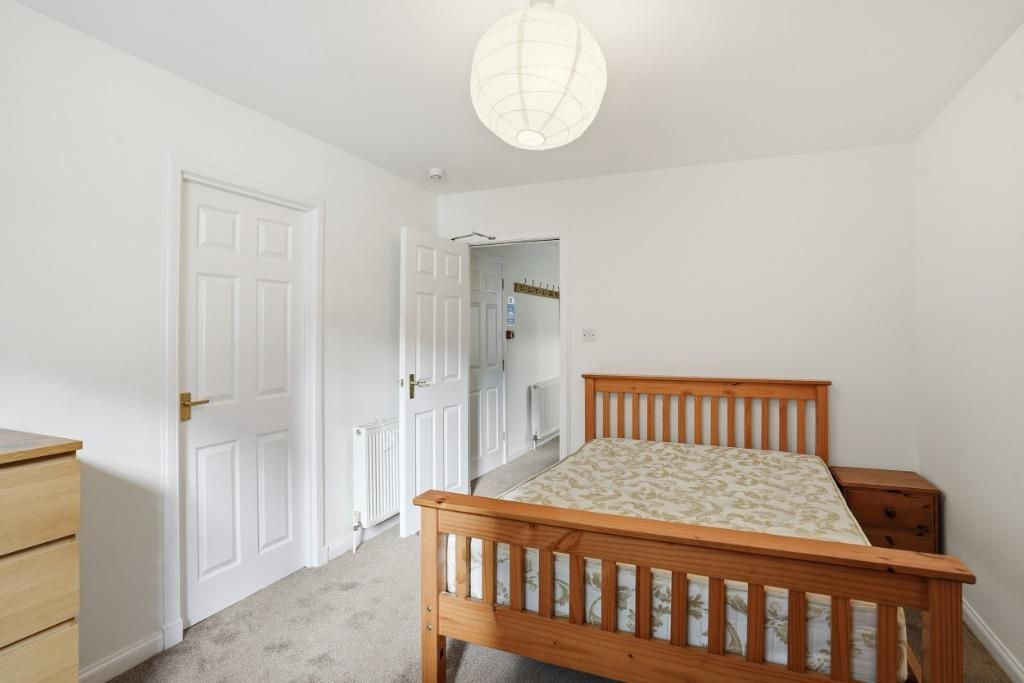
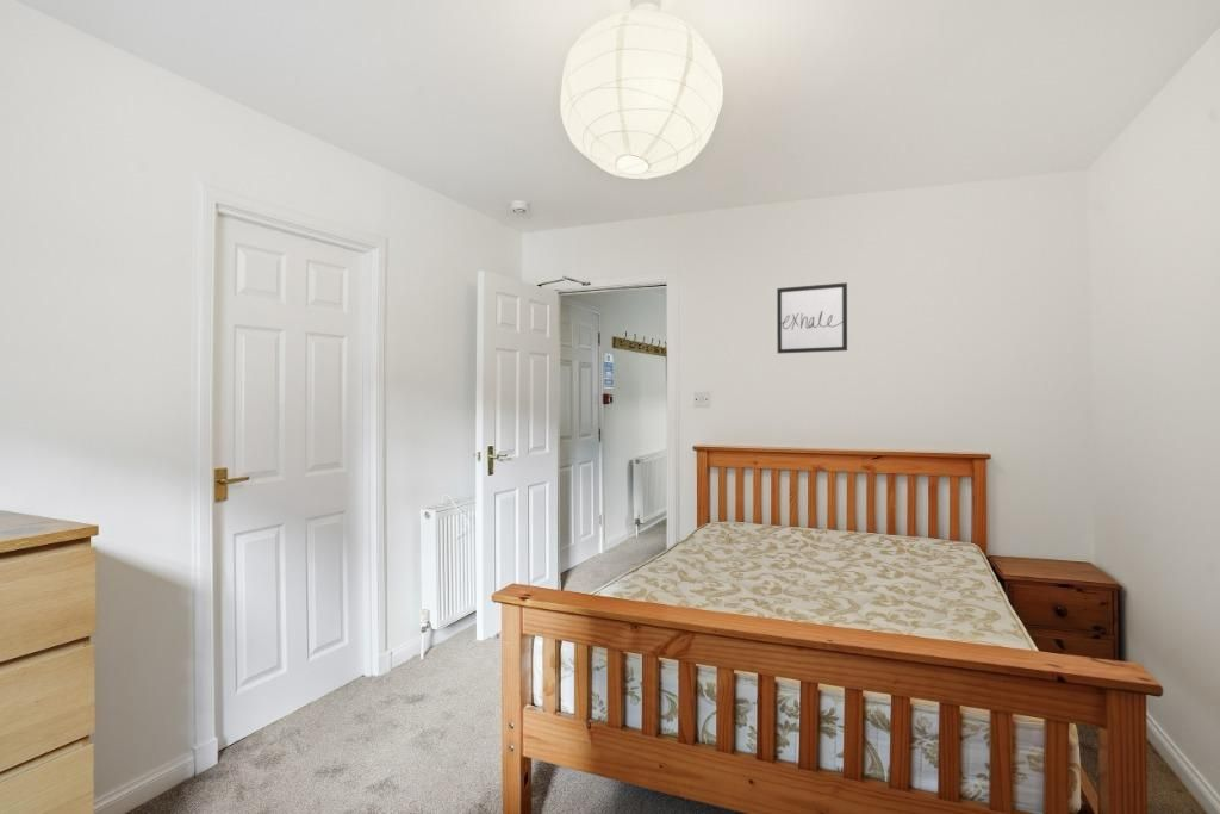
+ wall art (811, 318)
